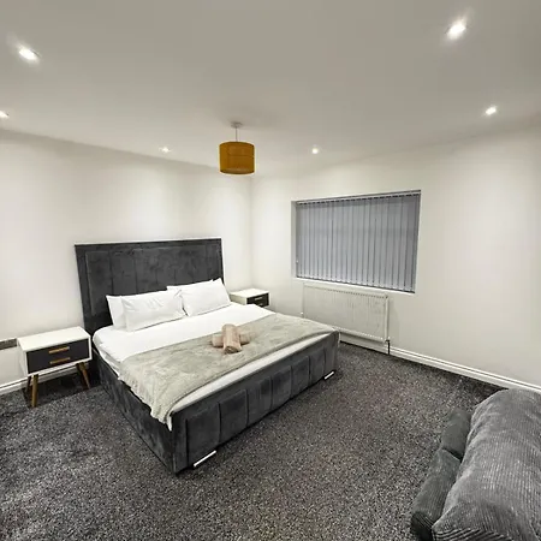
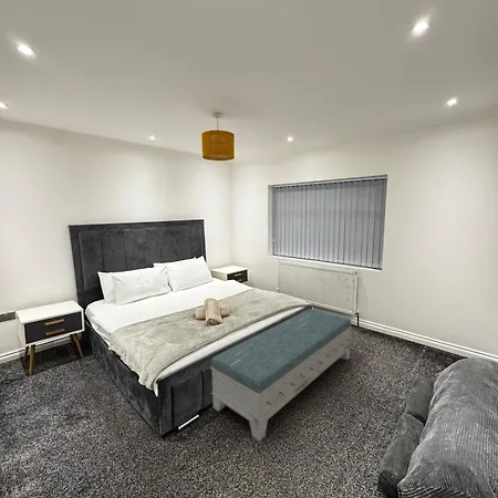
+ ottoman (292, 357)
